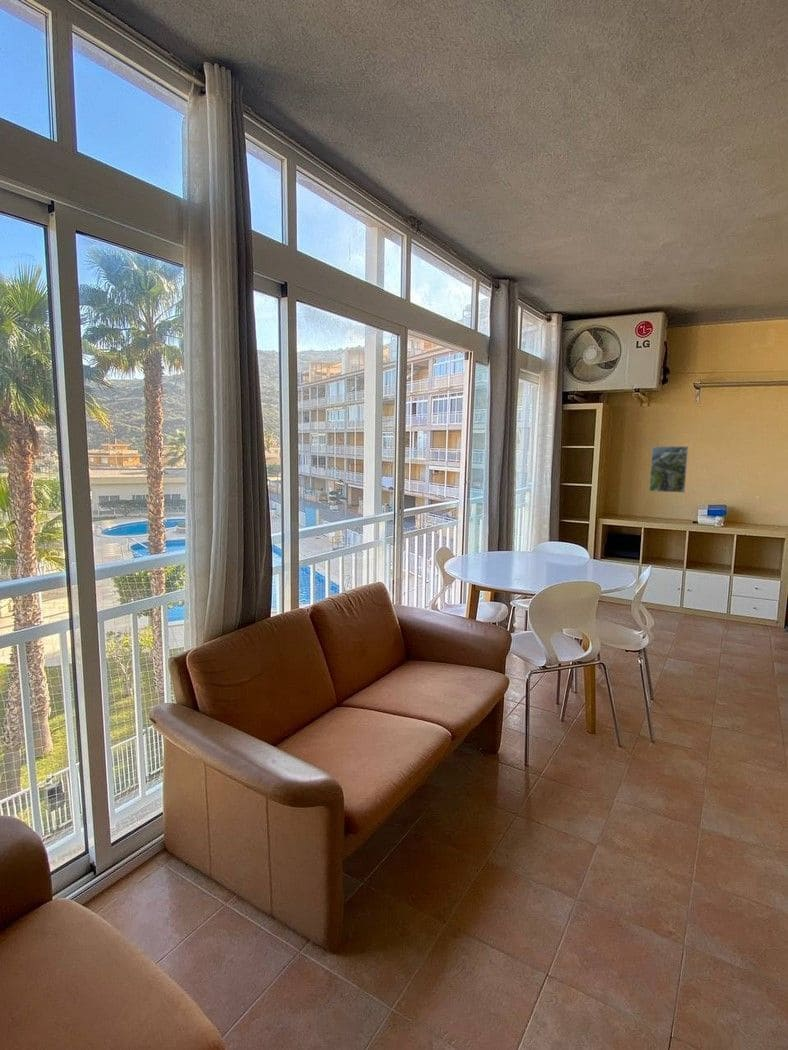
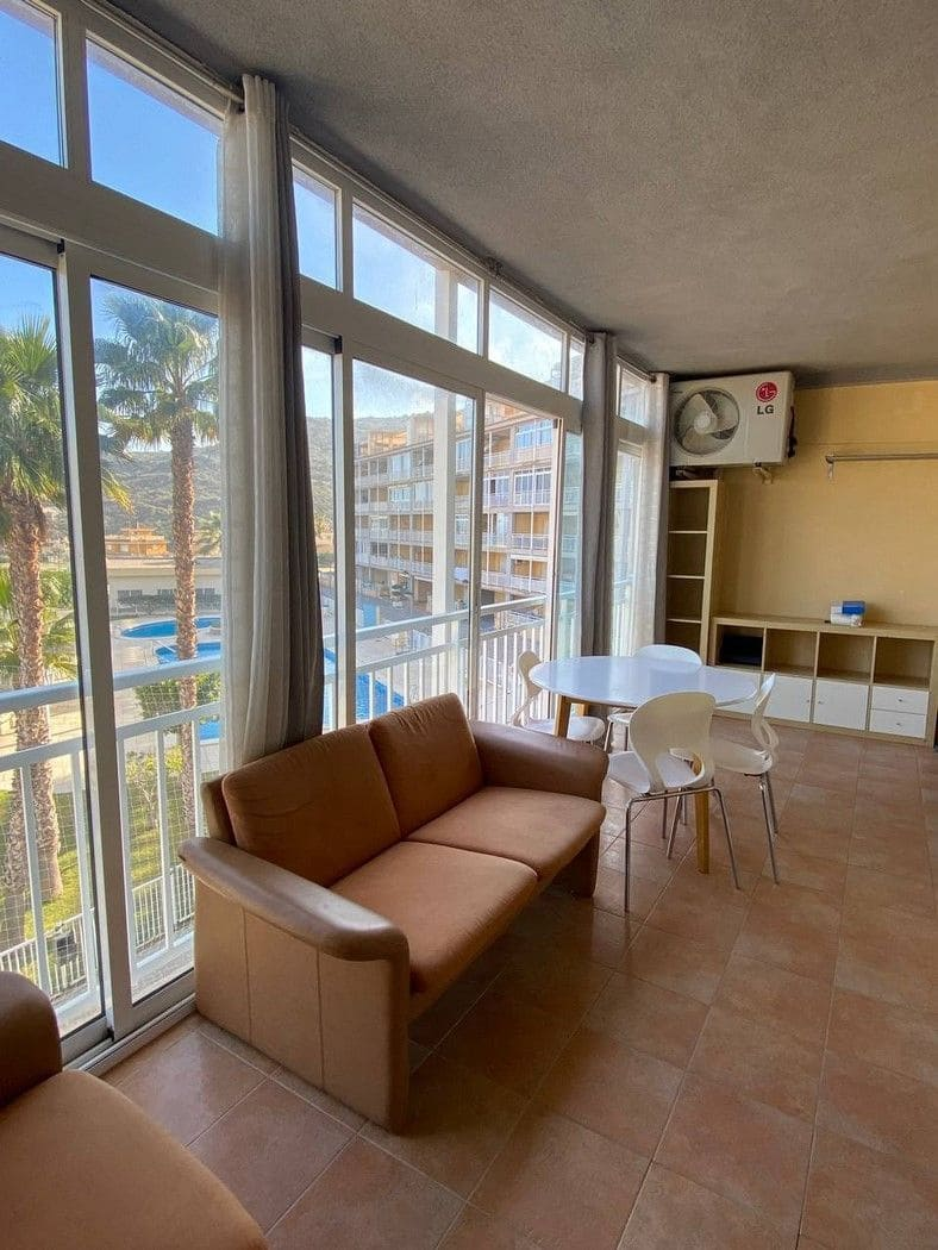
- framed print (668, 469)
